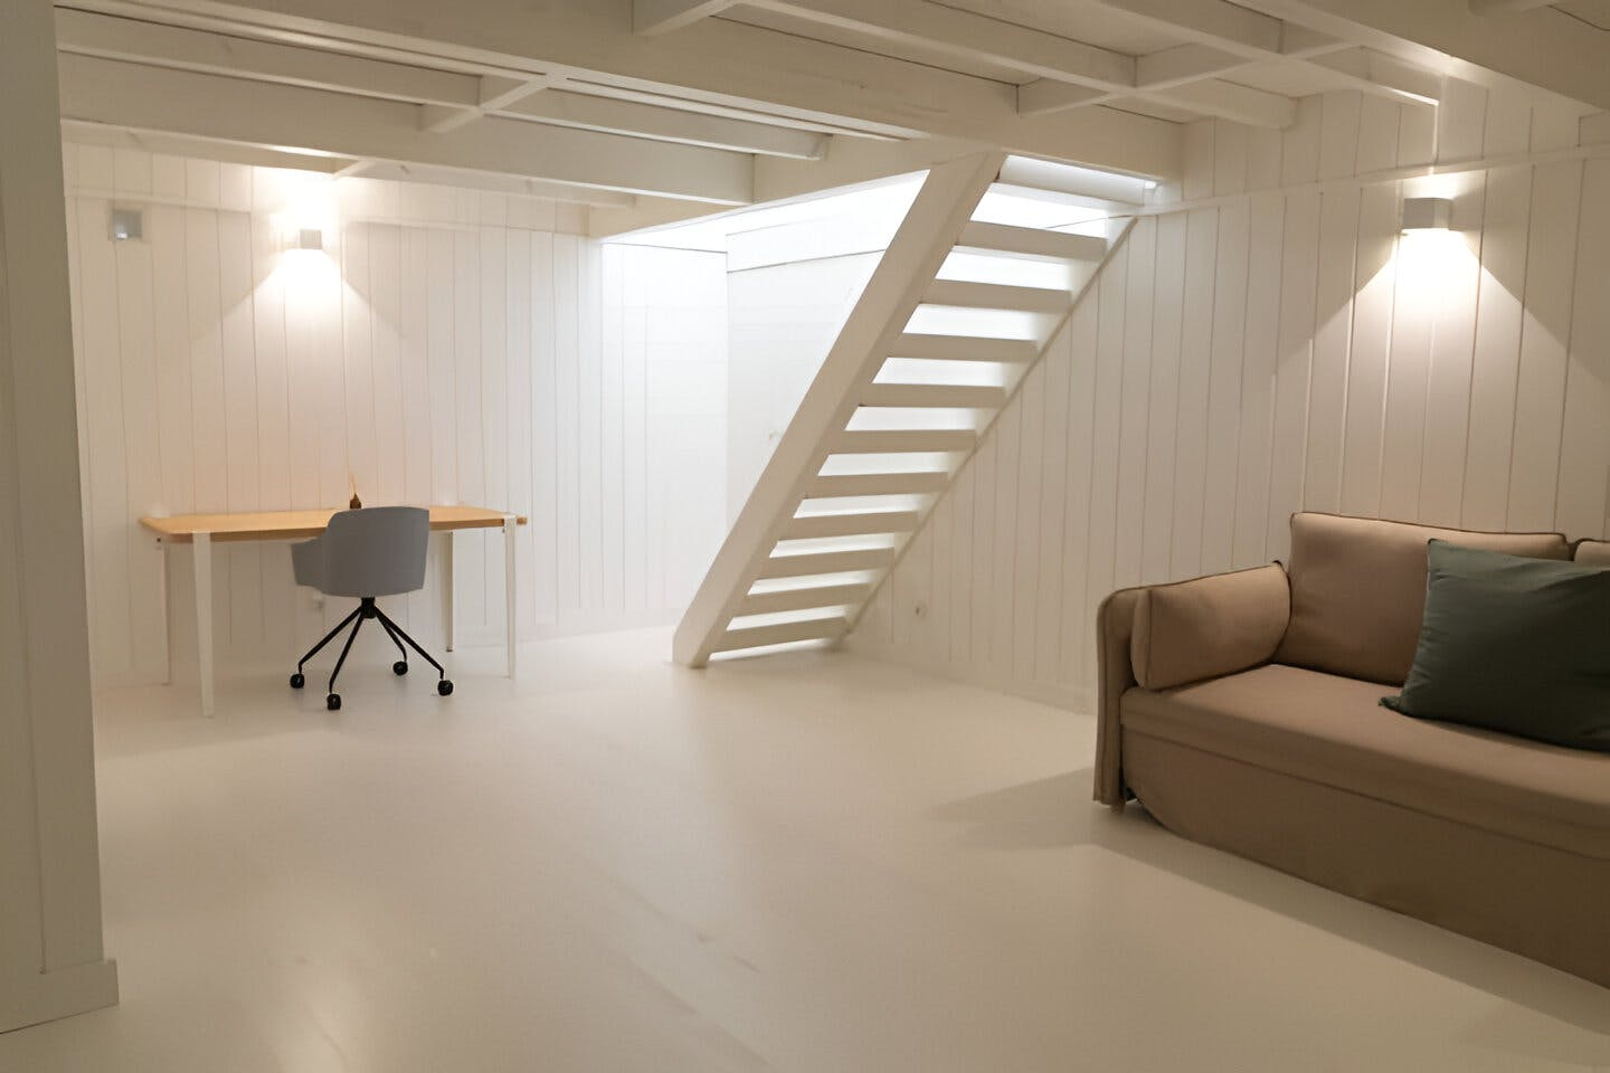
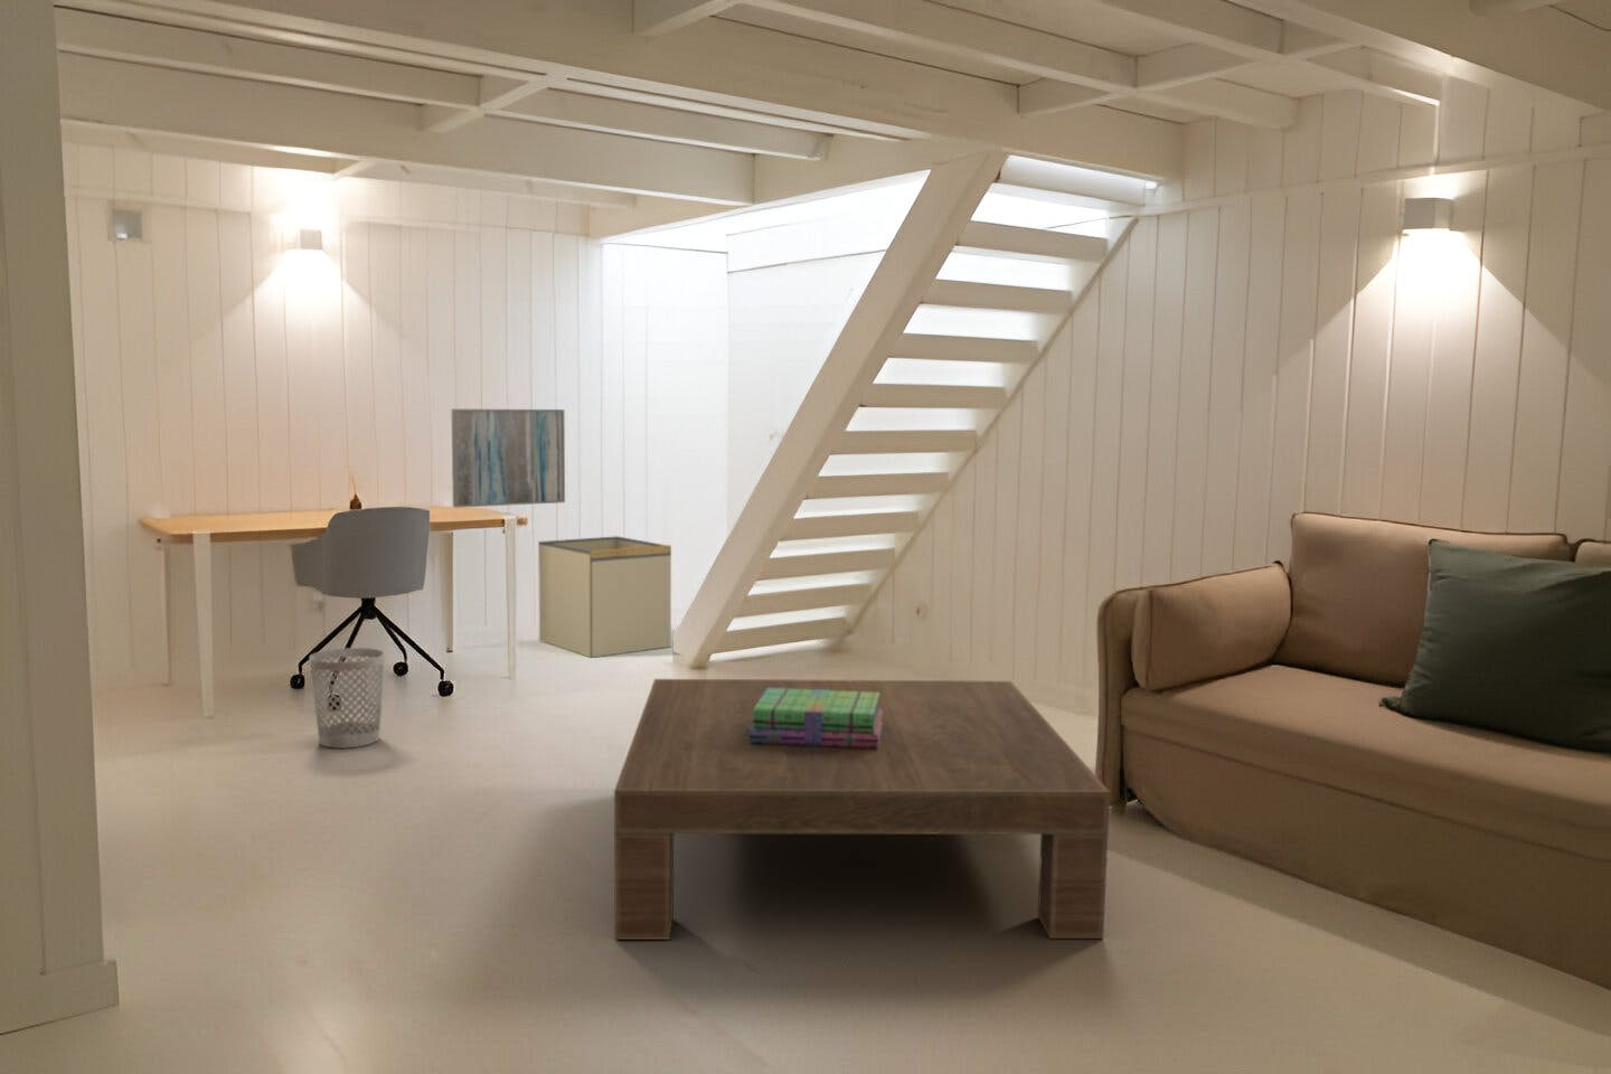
+ wastebasket (348, 696)
+ wall art (509, 457)
+ coffee table (845, 789)
+ storage bin (604, 593)
+ stack of books (817, 716)
